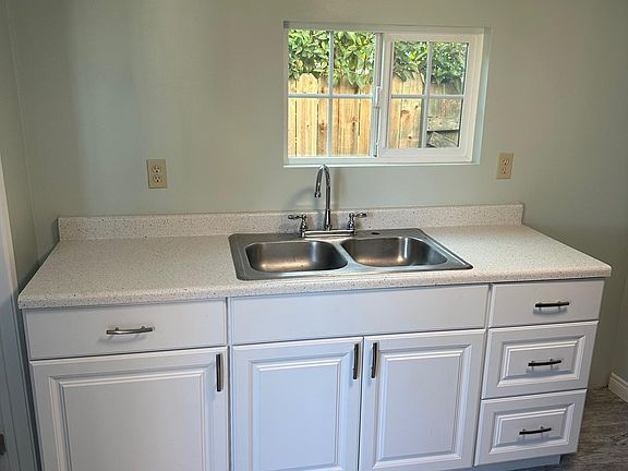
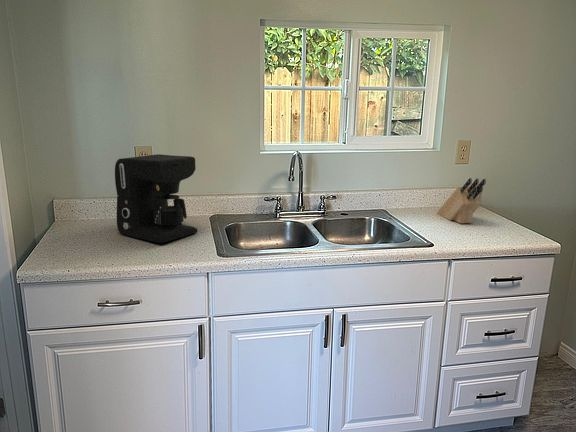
+ knife block (461, 197)
+ coffee maker (158, 196)
